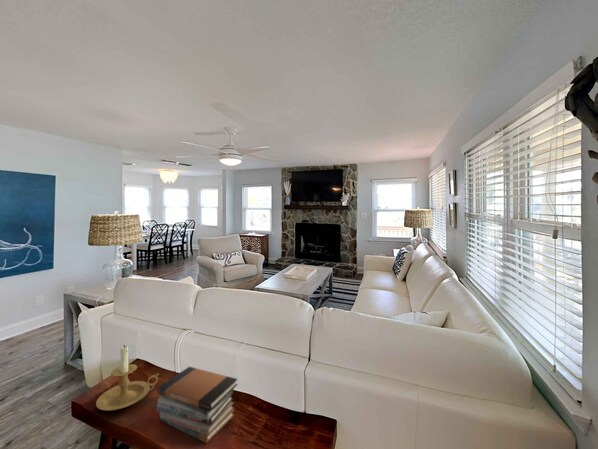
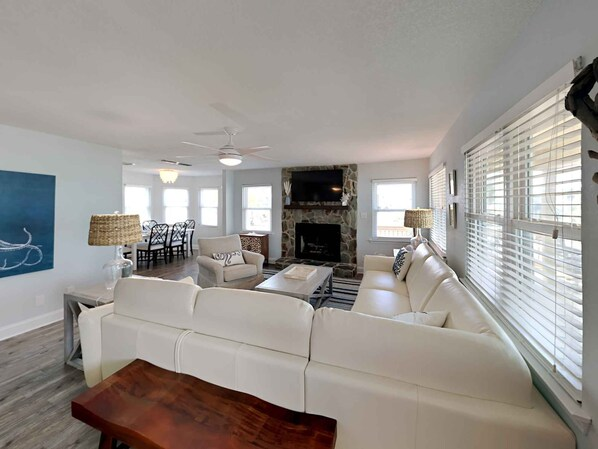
- candle holder (124, 372)
- book stack (197, 400)
